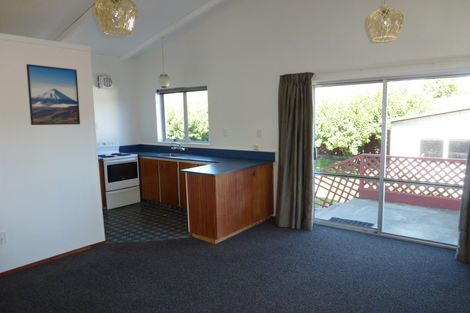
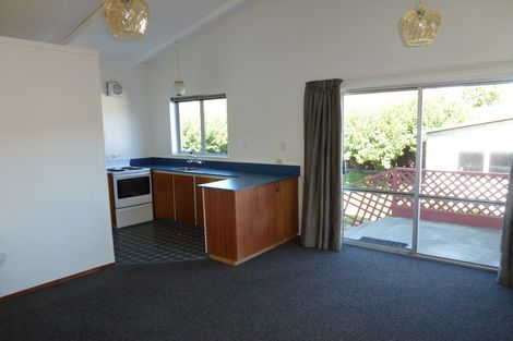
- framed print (54, 96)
